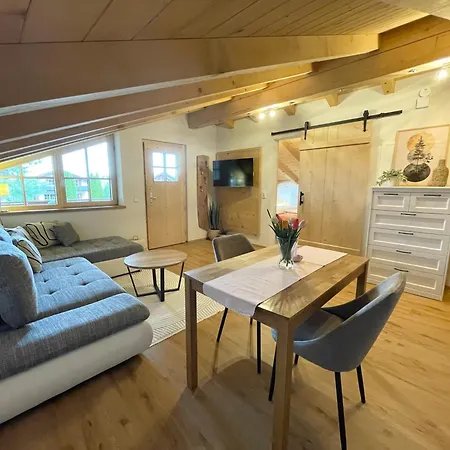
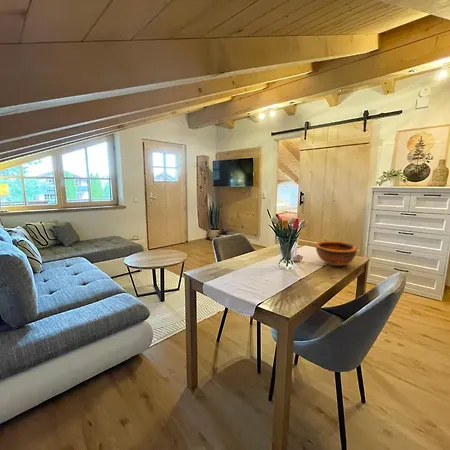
+ bowl (335, 254)
